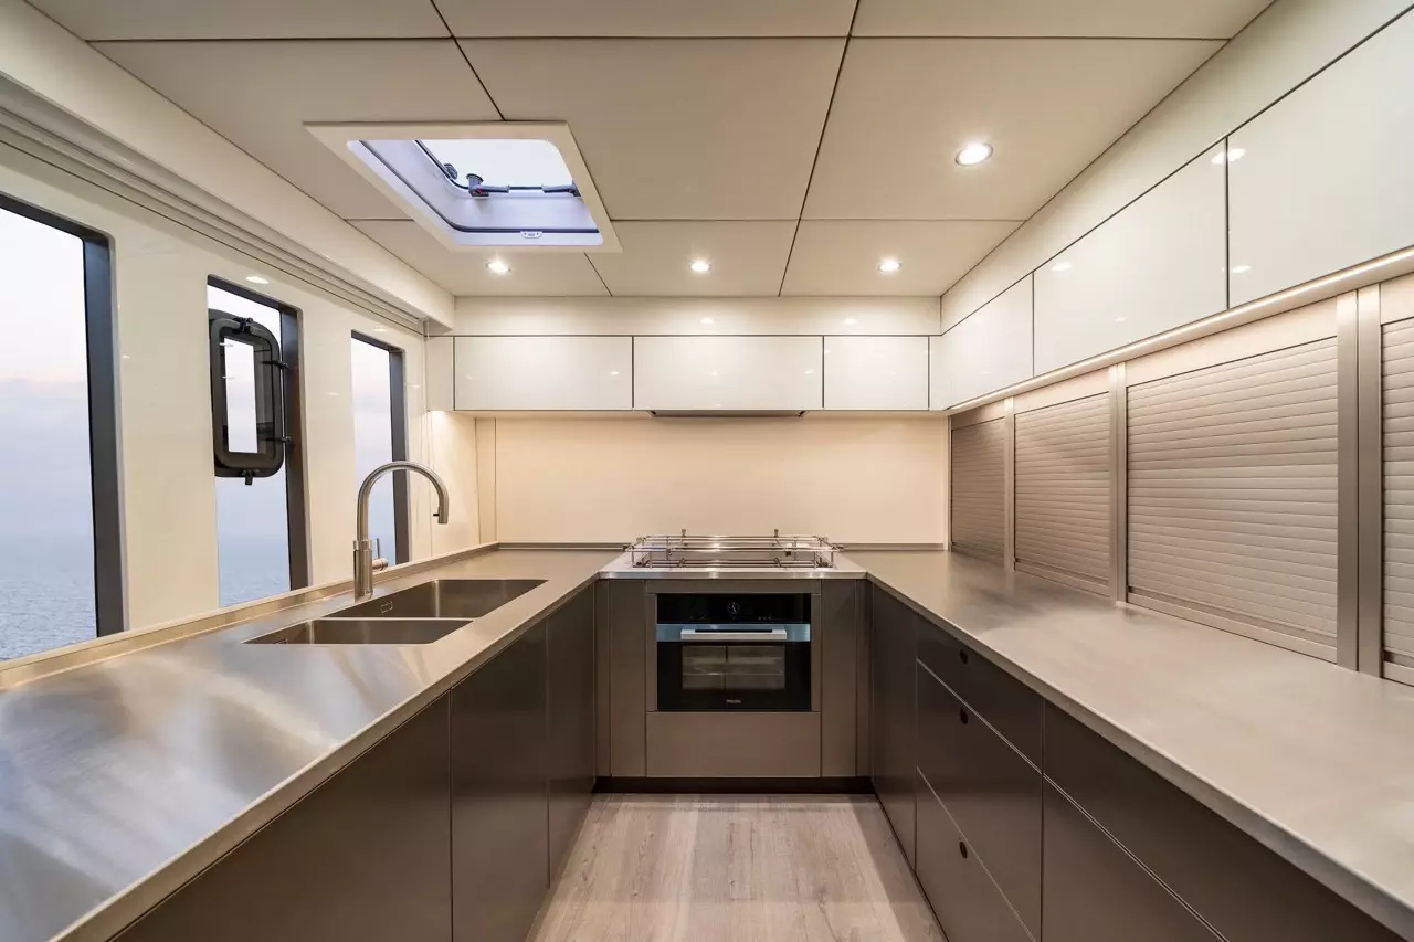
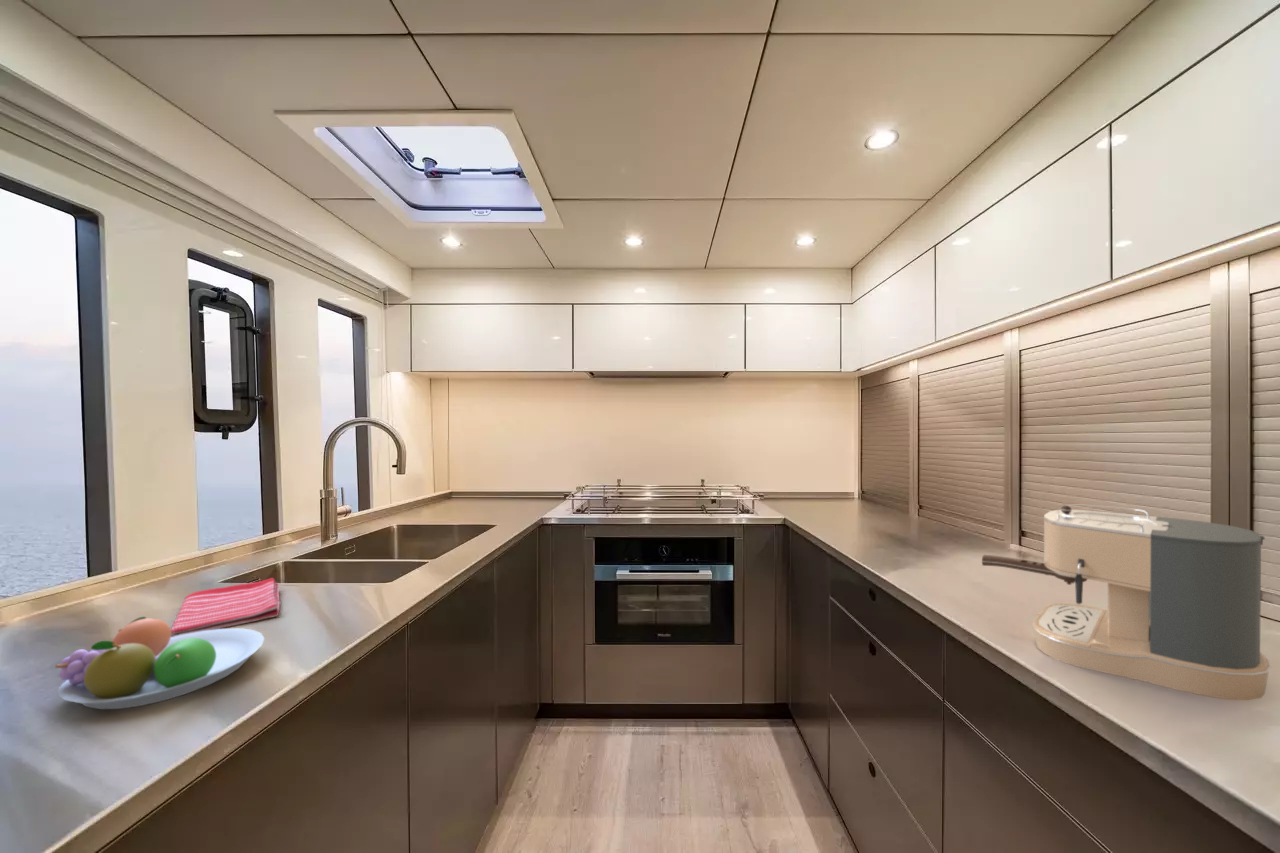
+ fruit bowl (168, 648)
+ coffee maker (1104, 579)
+ dish towel (230, 603)
